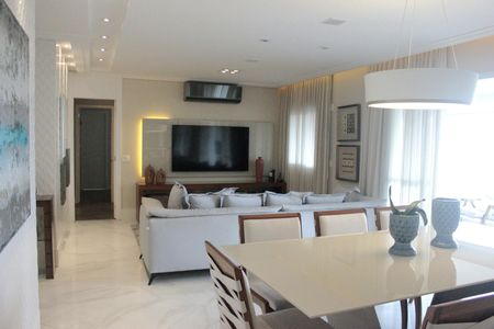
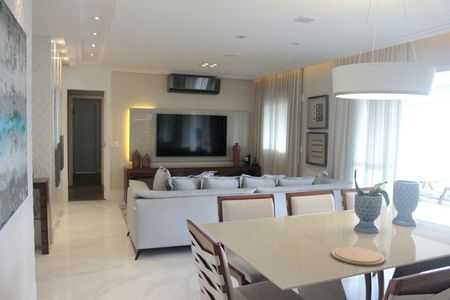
+ plate (357, 255)
